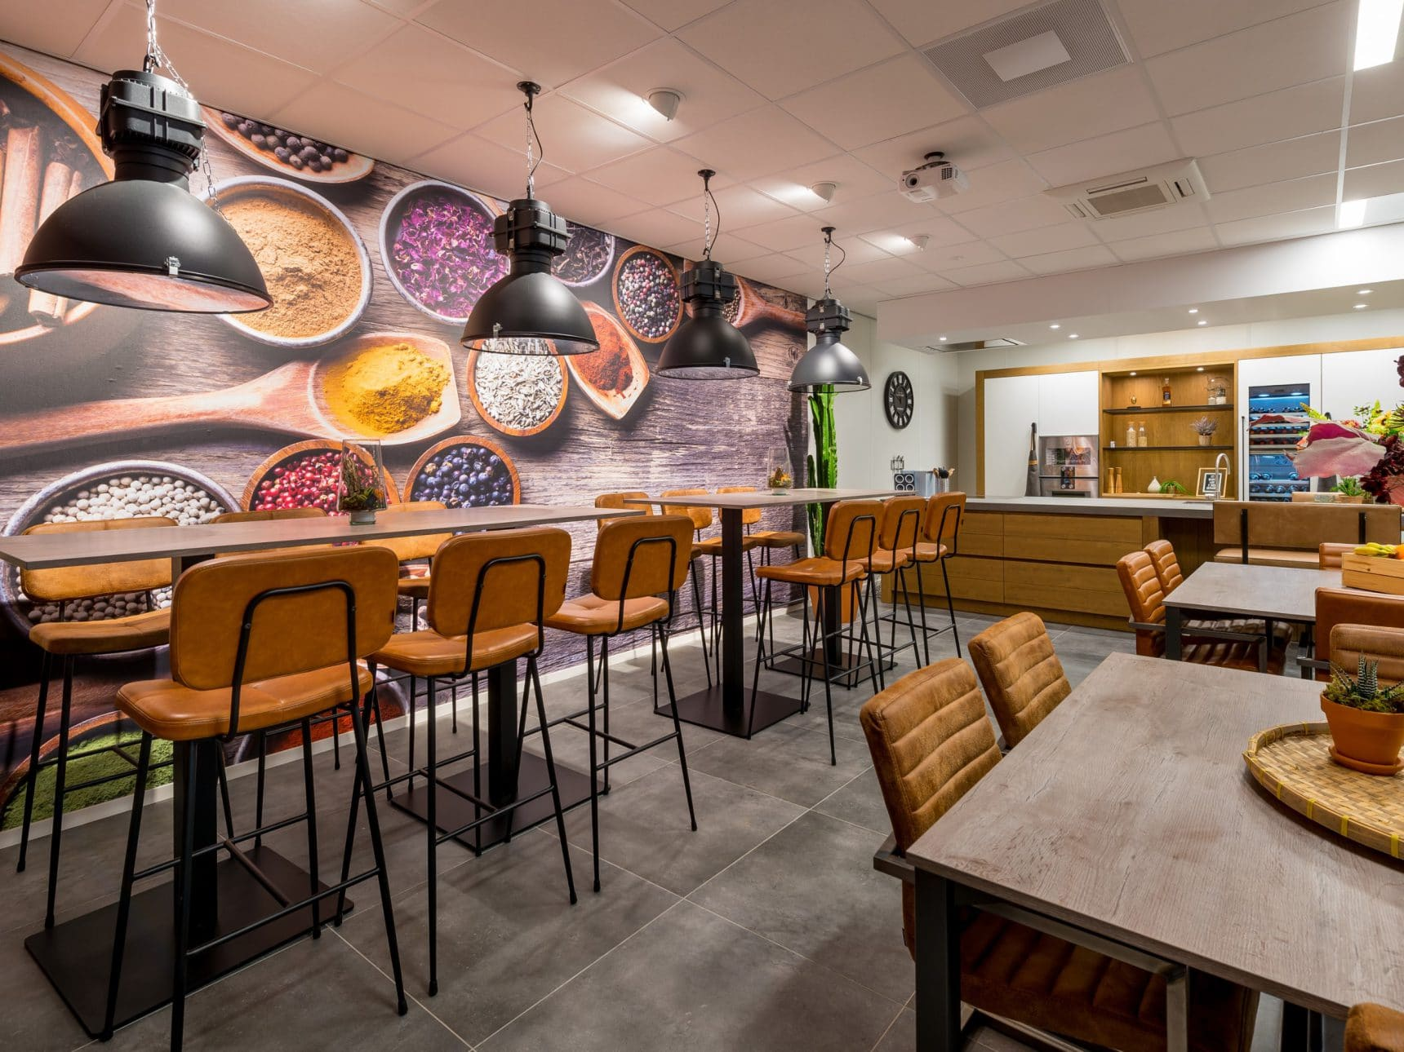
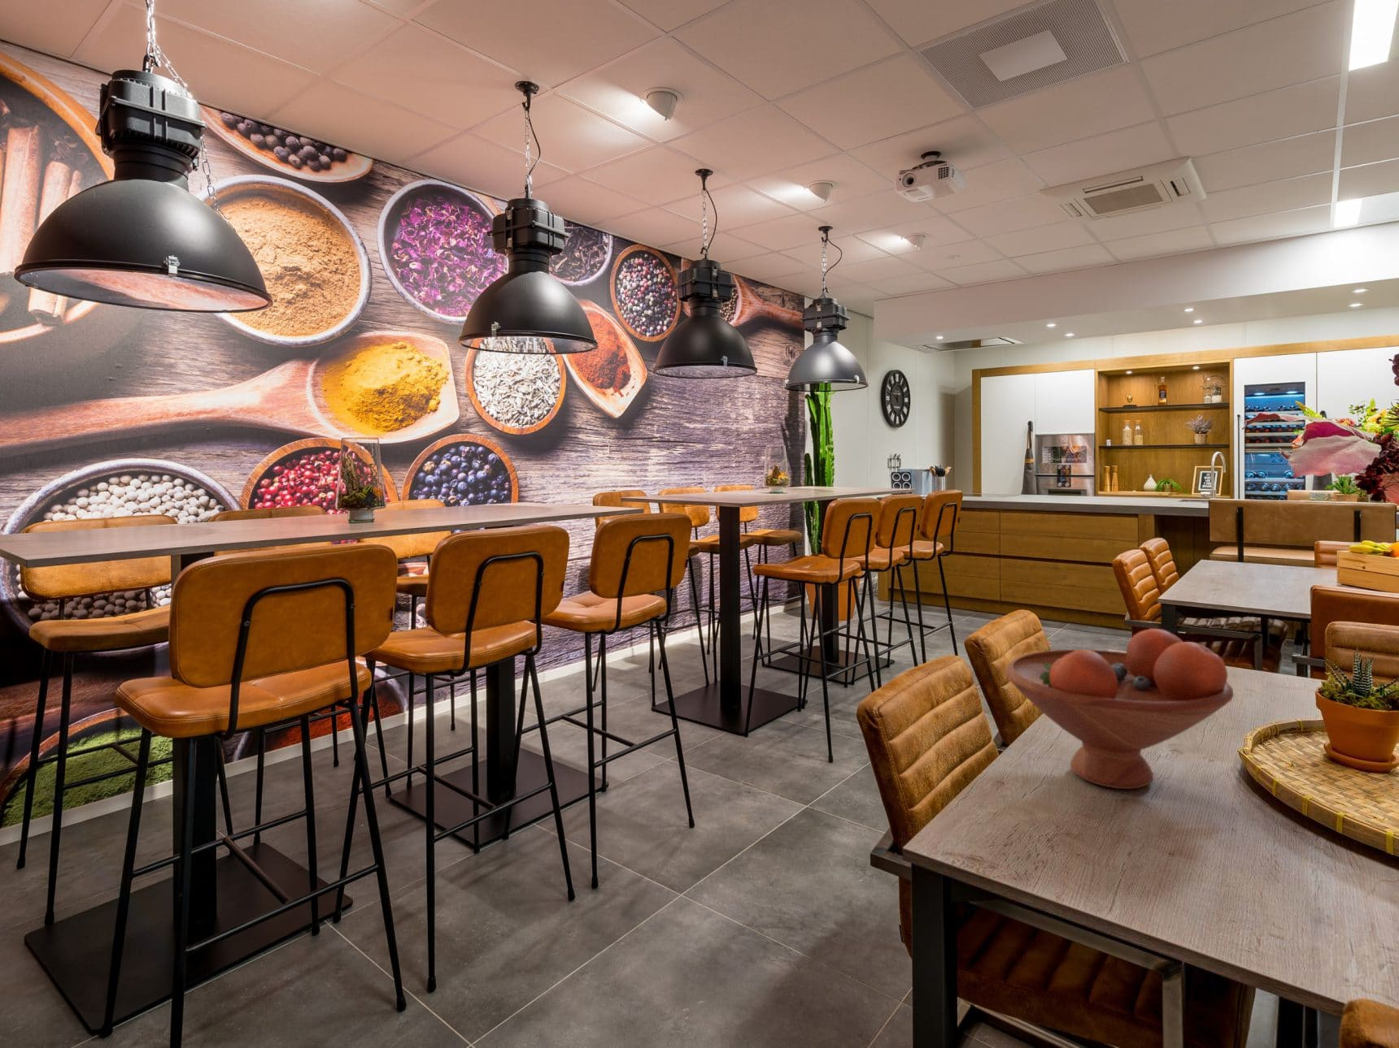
+ fruit bowl (1111, 706)
